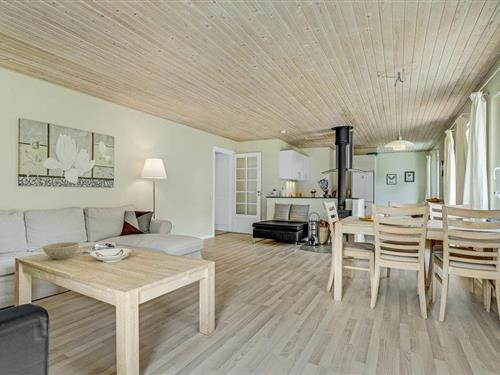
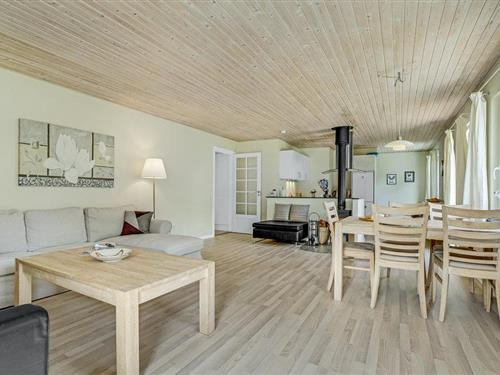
- bowl (61, 251)
